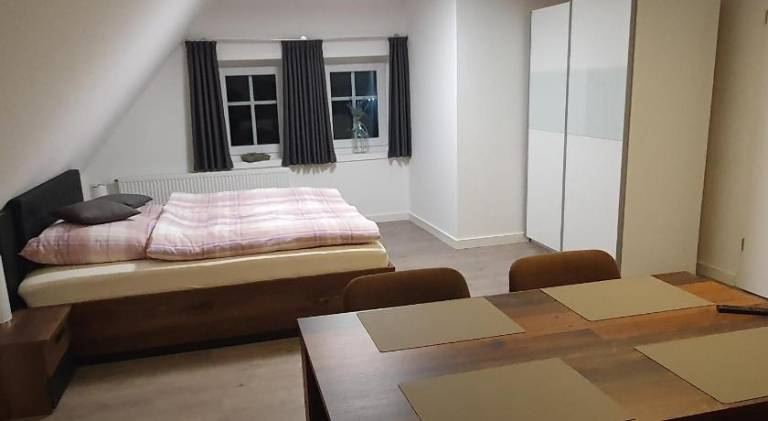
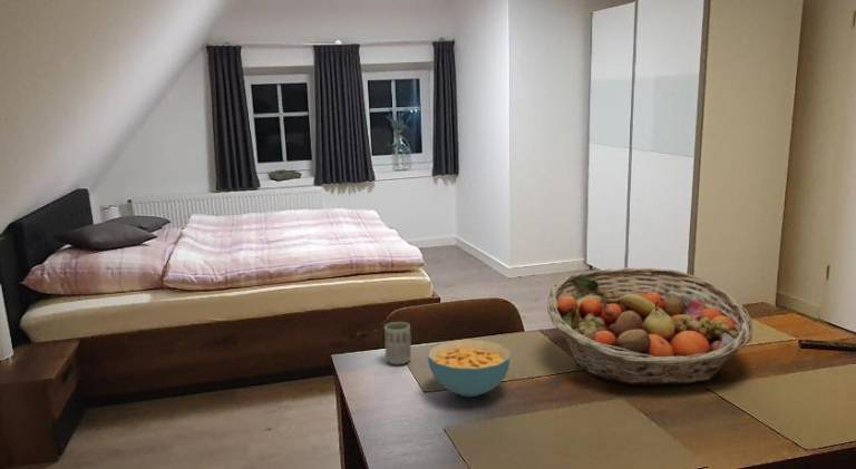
+ cereal bowl (469, 372)
+ cup (397, 343)
+ fruit basket (644, 323)
